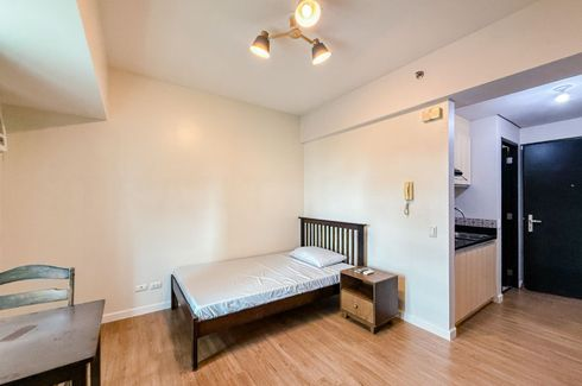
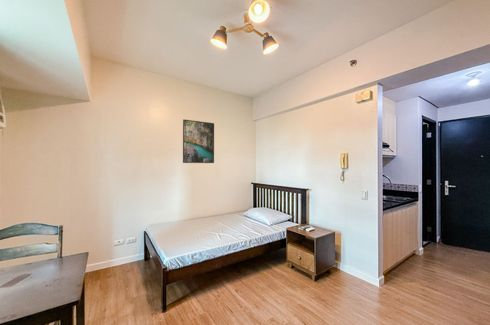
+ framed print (199, 142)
